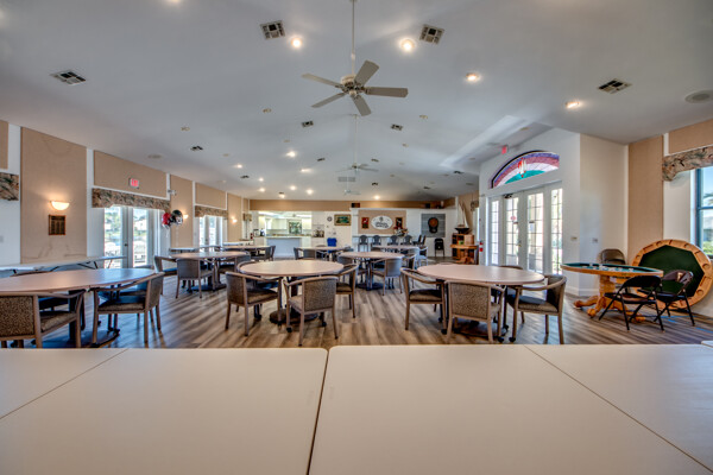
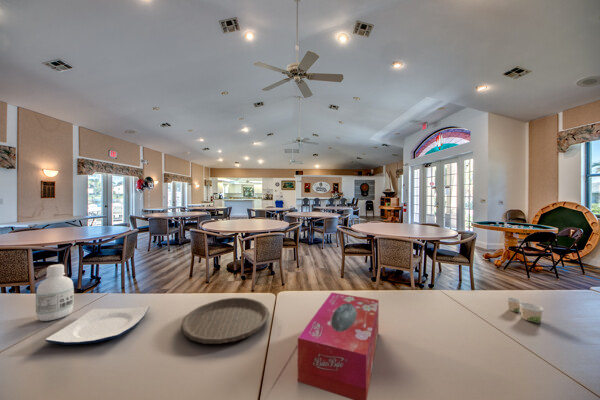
+ bottle (55, 290)
+ plate (227, 318)
+ paper cup (523, 308)
+ plate (104, 324)
+ tissue box (344, 334)
